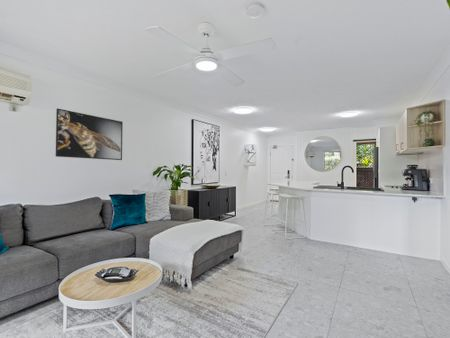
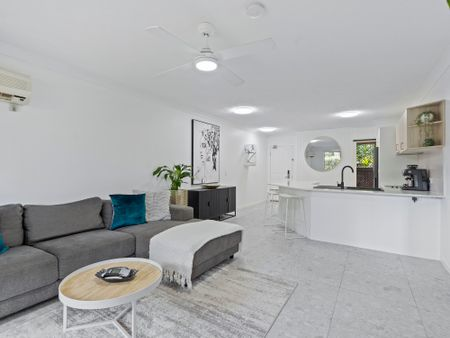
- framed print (92, 137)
